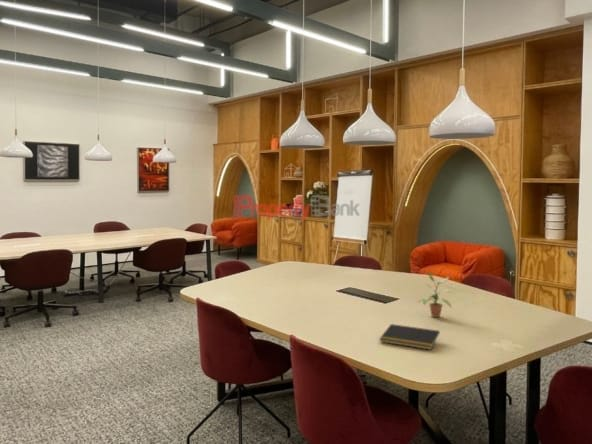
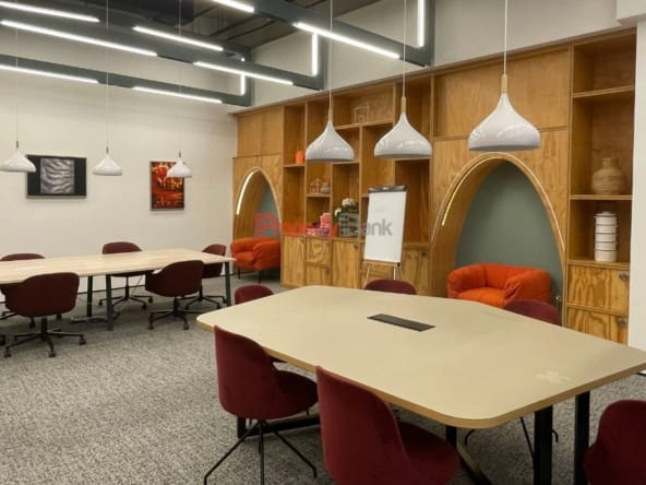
- notepad (409, 336)
- potted plant (431, 295)
